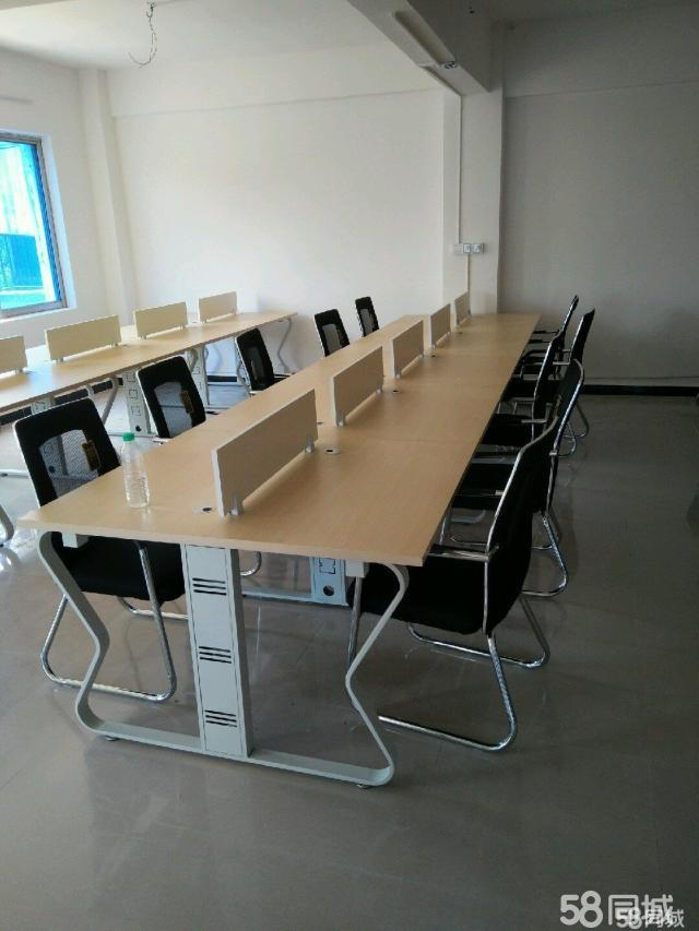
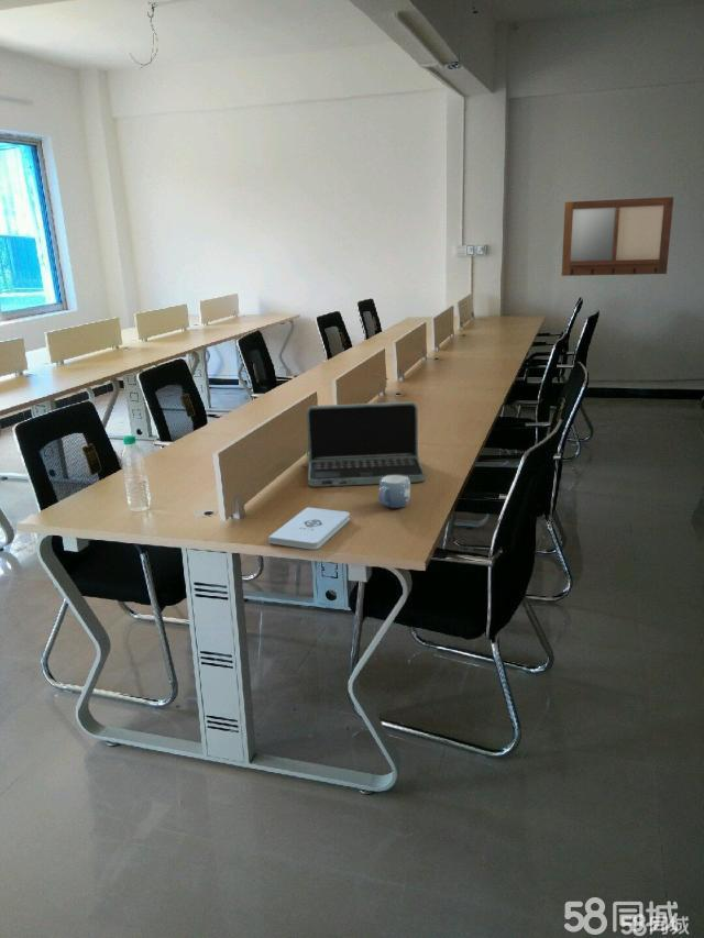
+ notepad (311, 527)
+ mug (392, 494)
+ laptop (360, 441)
+ writing board (615, 238)
